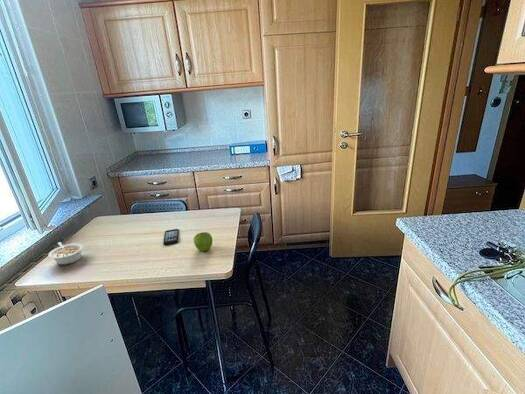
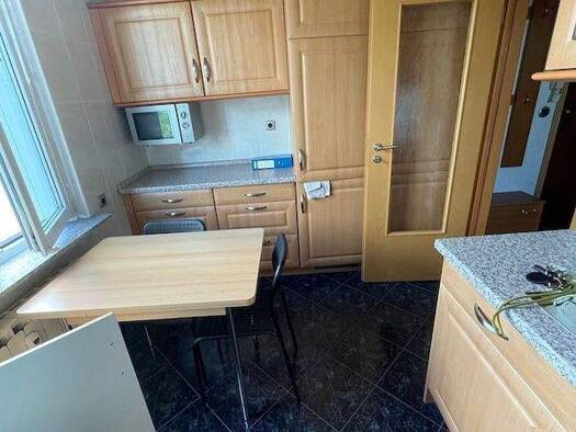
- legume (66, 254)
- fruit (203, 240)
- smartphone (171, 236)
